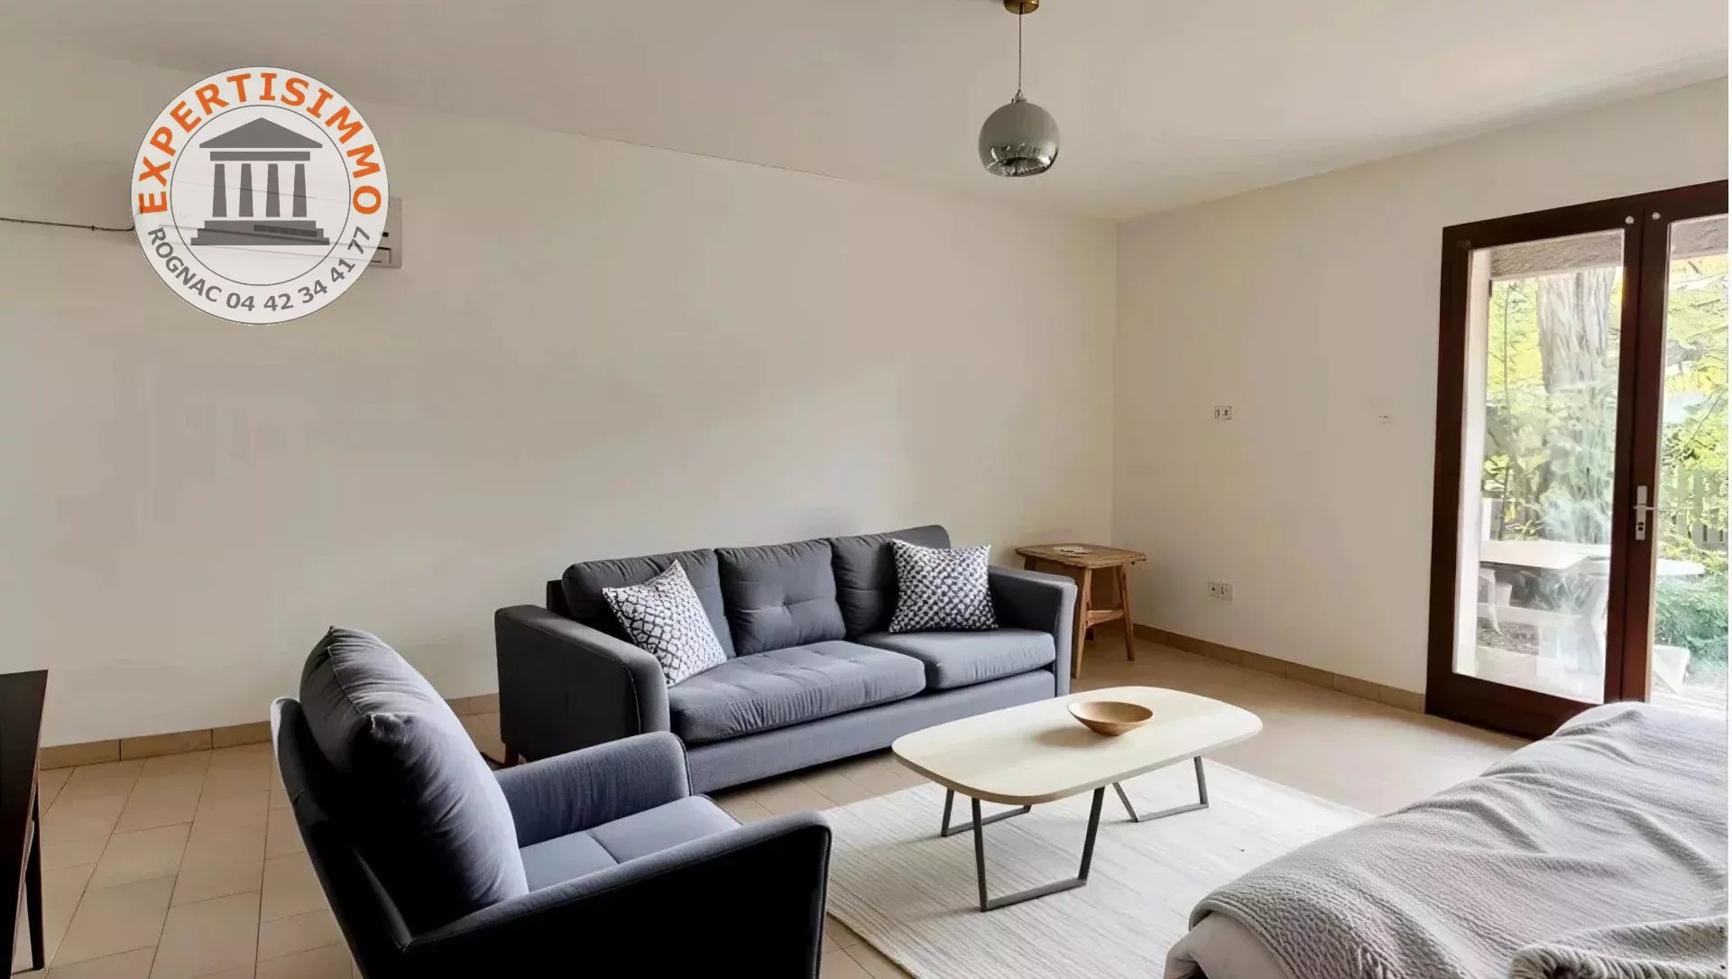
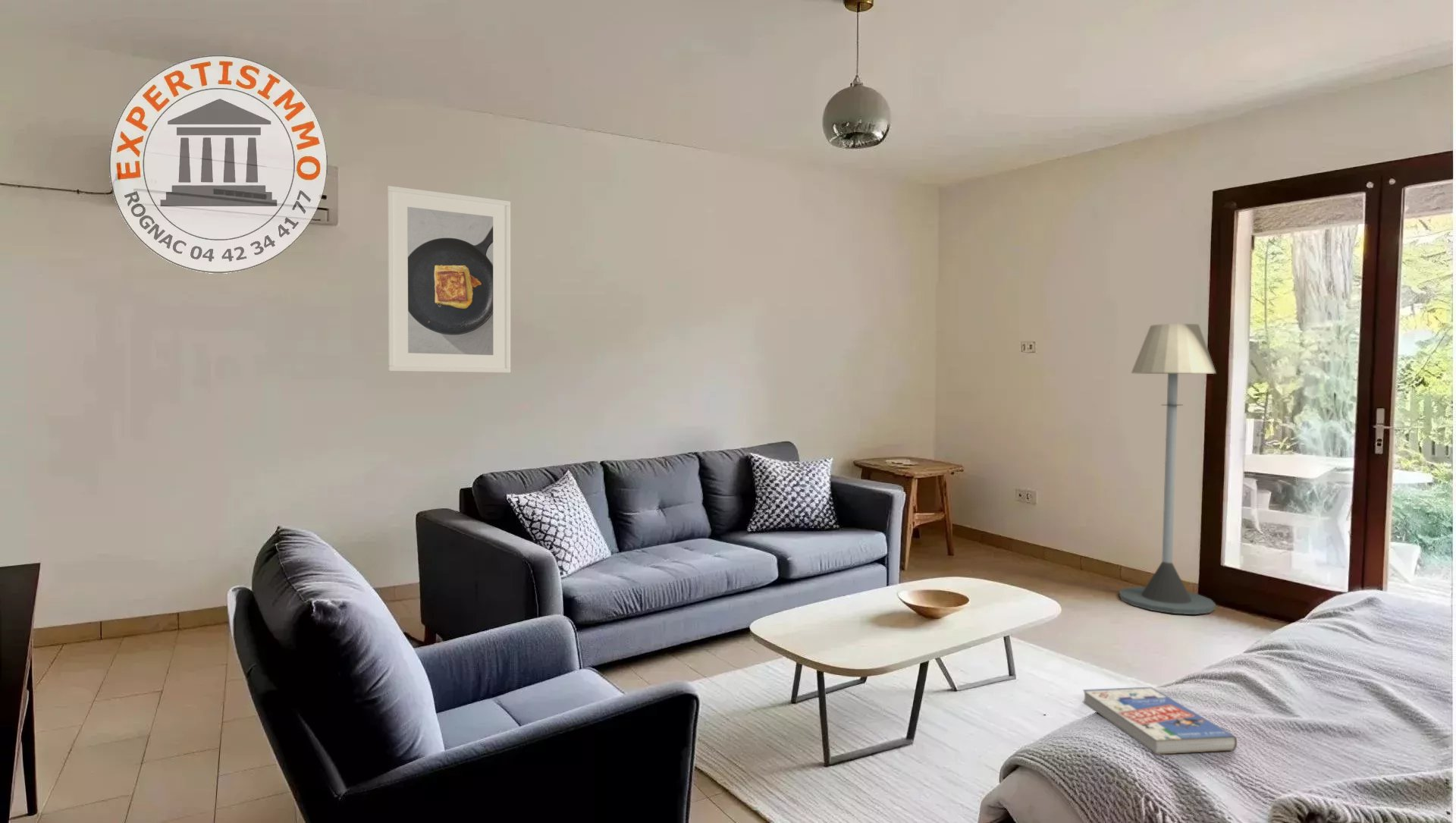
+ floor lamp (1170, 464)
+ book (1154, 718)
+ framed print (451, 283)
